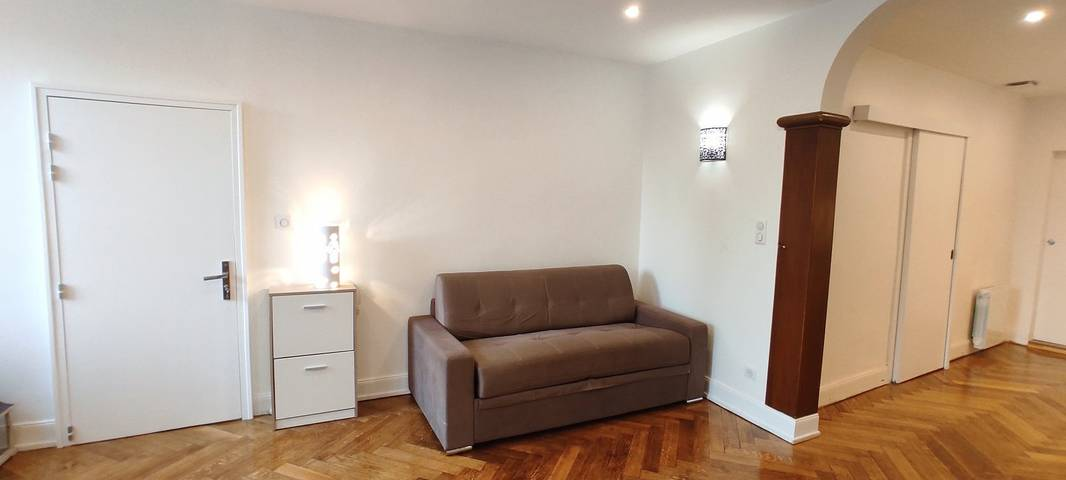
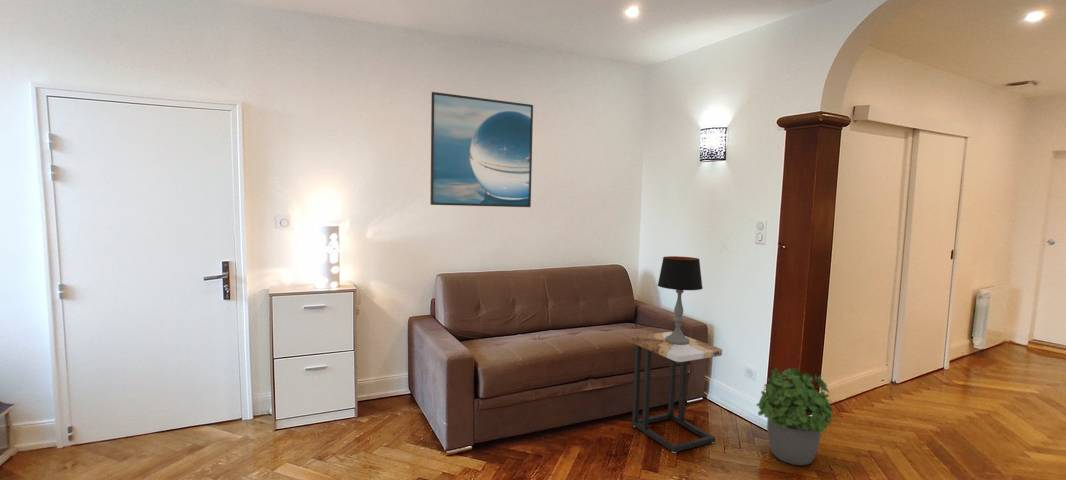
+ potted plant (794, 413)
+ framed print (483, 152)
+ table lamp (679, 299)
+ side table (672, 388)
